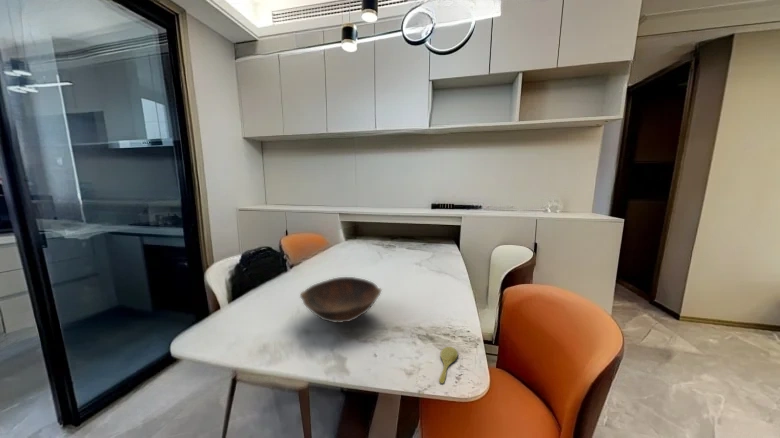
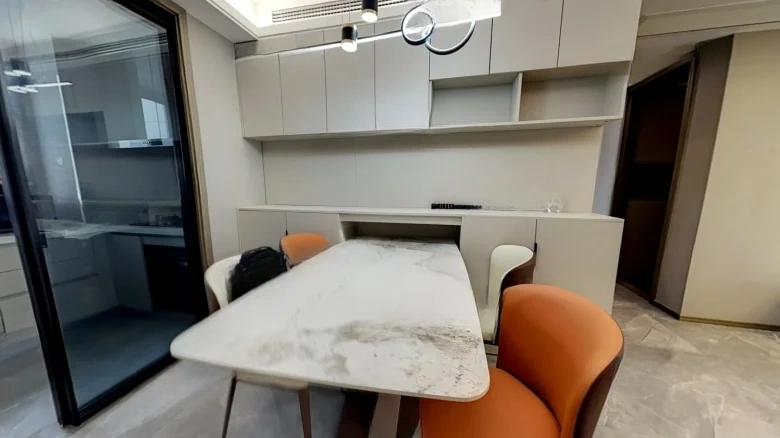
- spoon (446, 362)
- bowl (342, 303)
